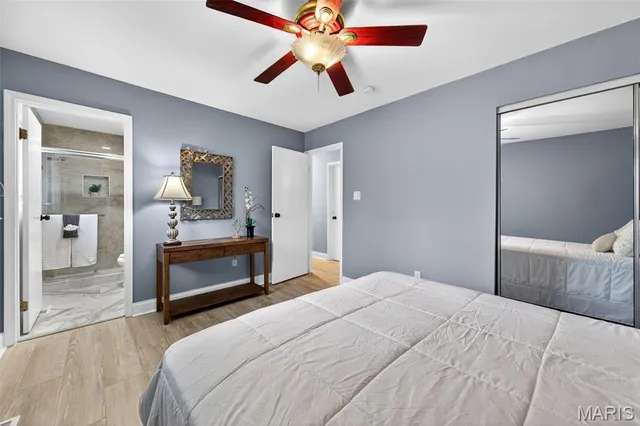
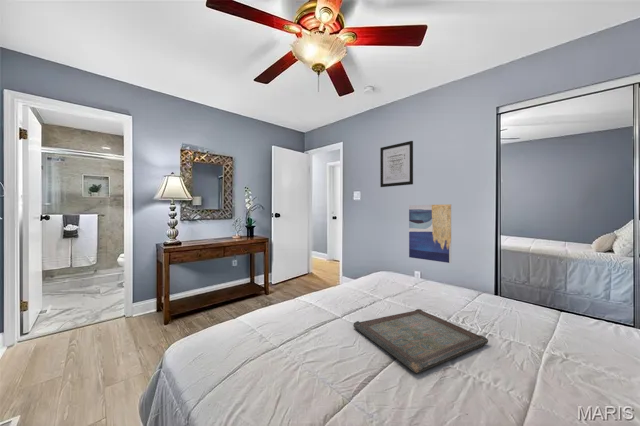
+ serving tray (417, 333)
+ wall art (395, 165)
+ wall art (428, 232)
